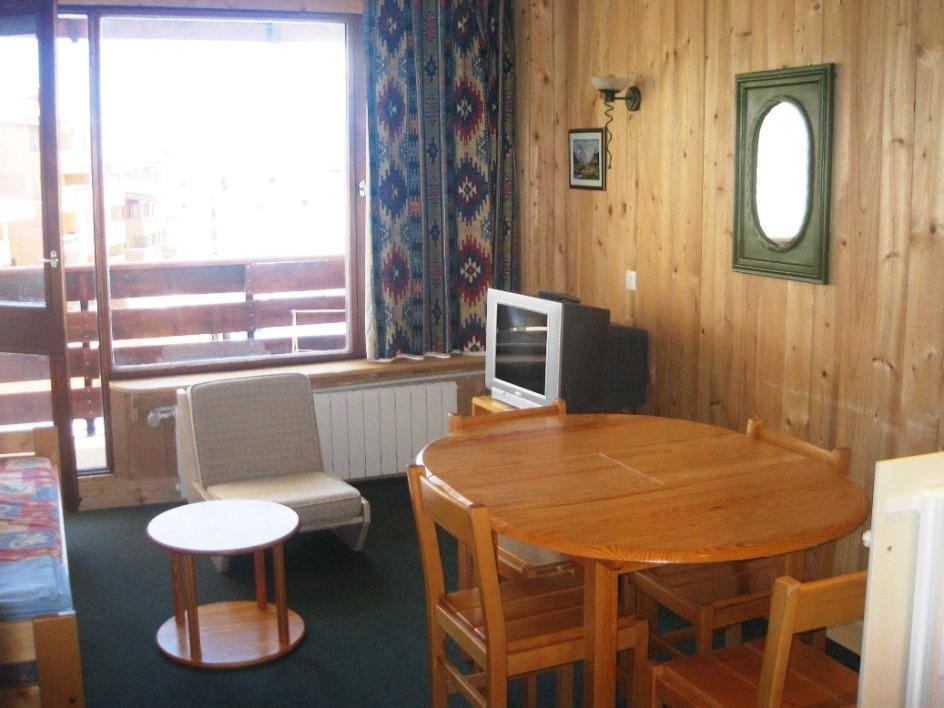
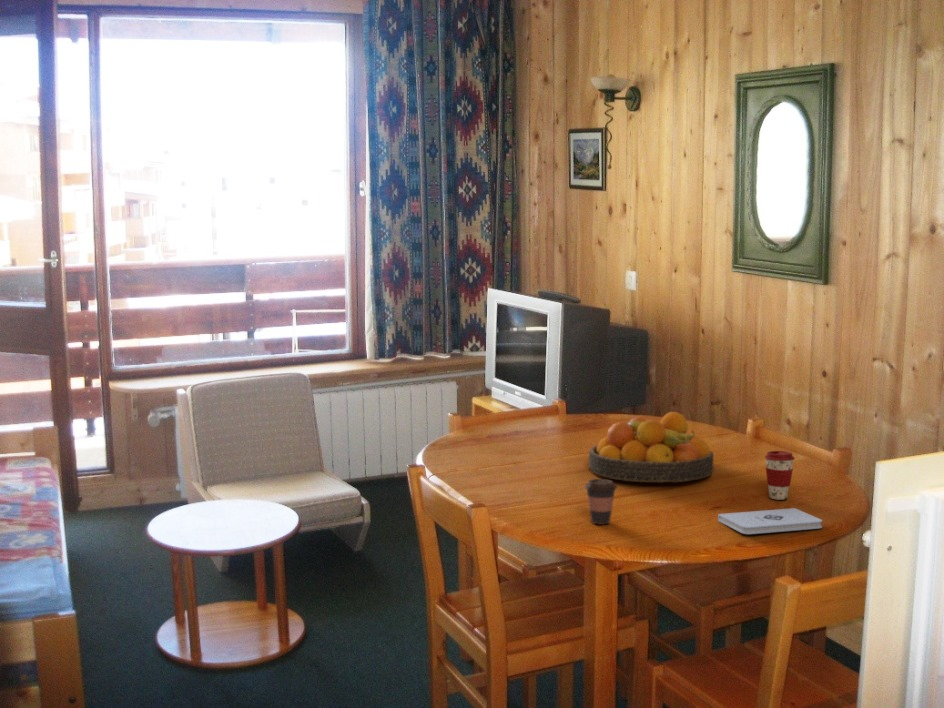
+ coffee cup (779, 475)
+ fruit bowl (650, 442)
+ notepad (770, 520)
+ coffee cup (600, 501)
